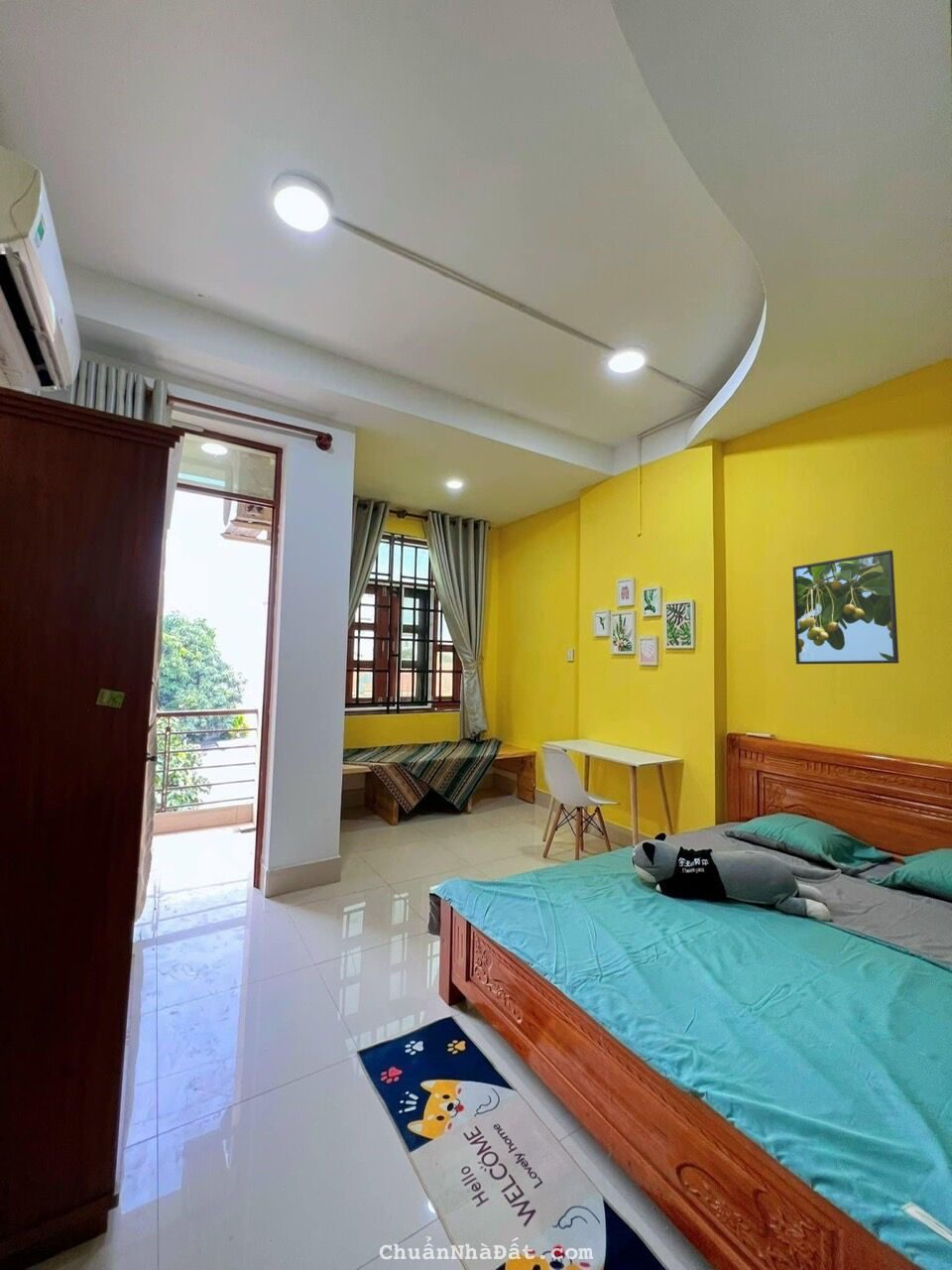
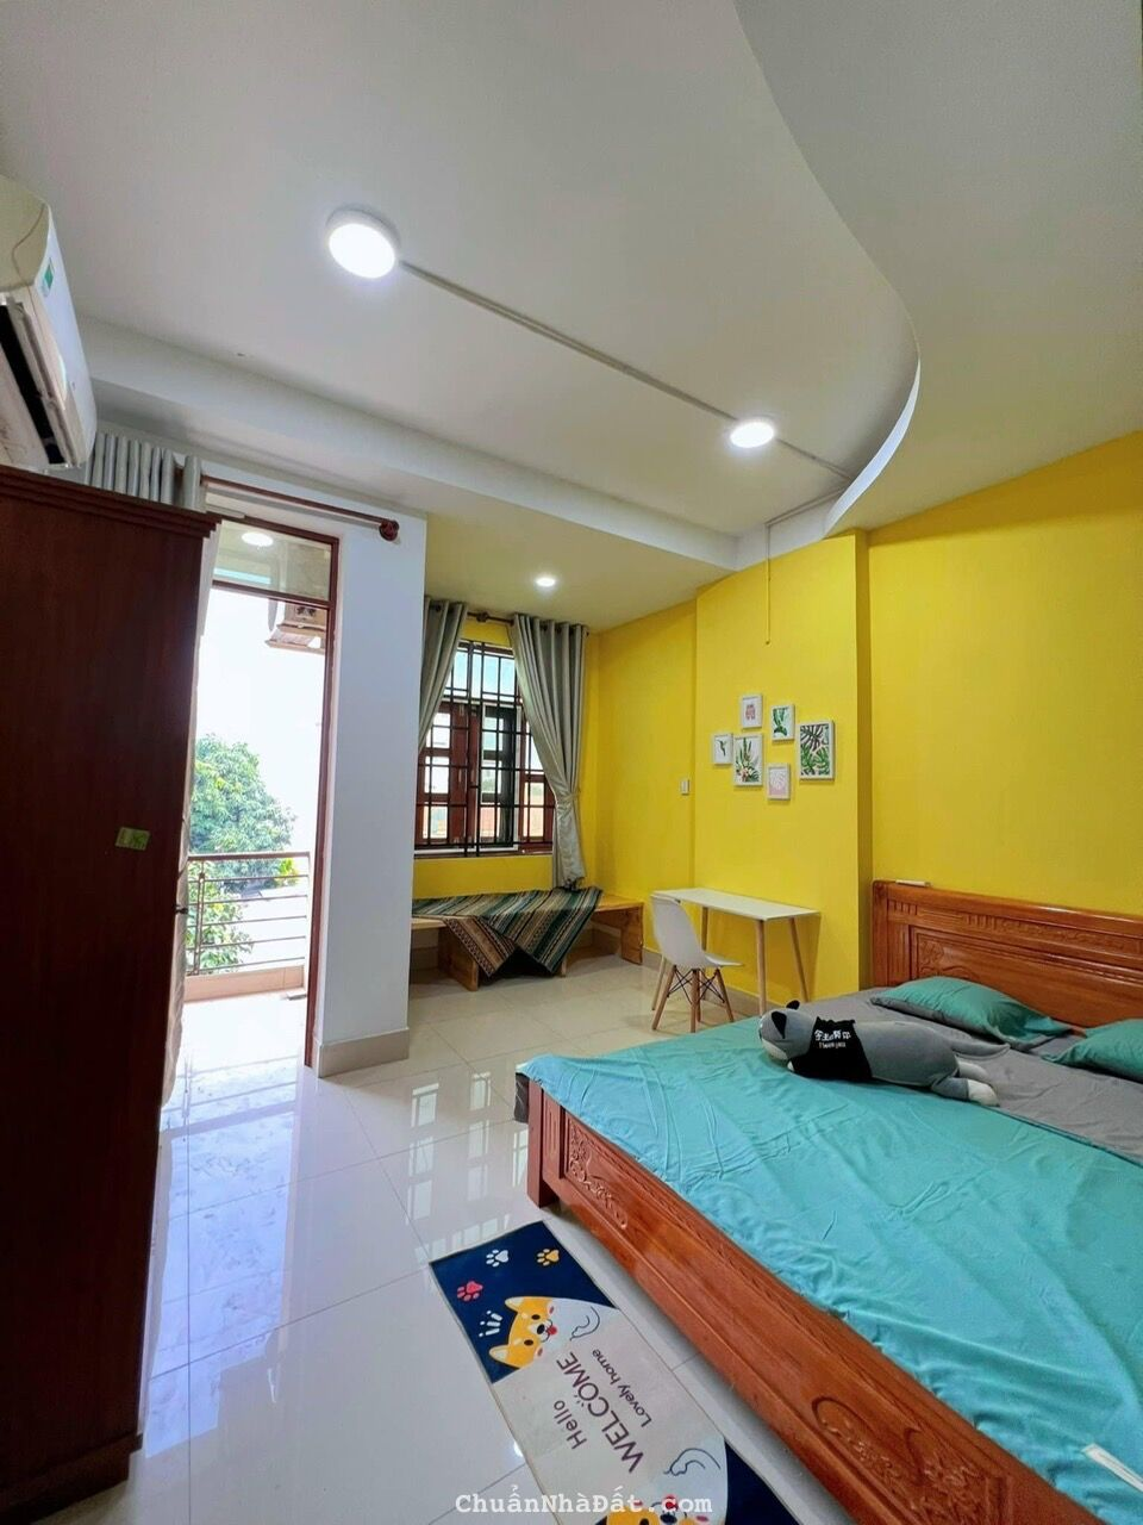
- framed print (841, 610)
